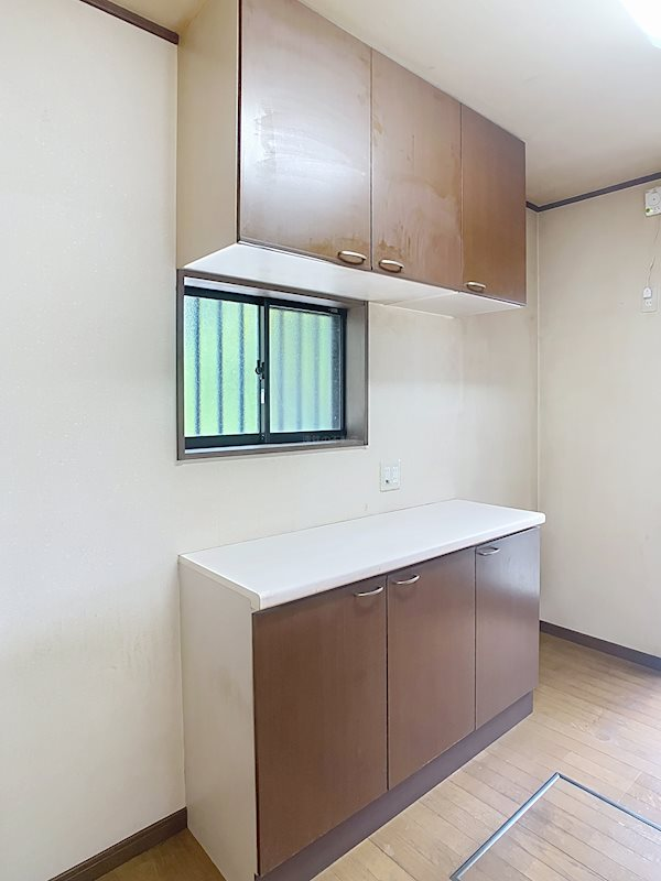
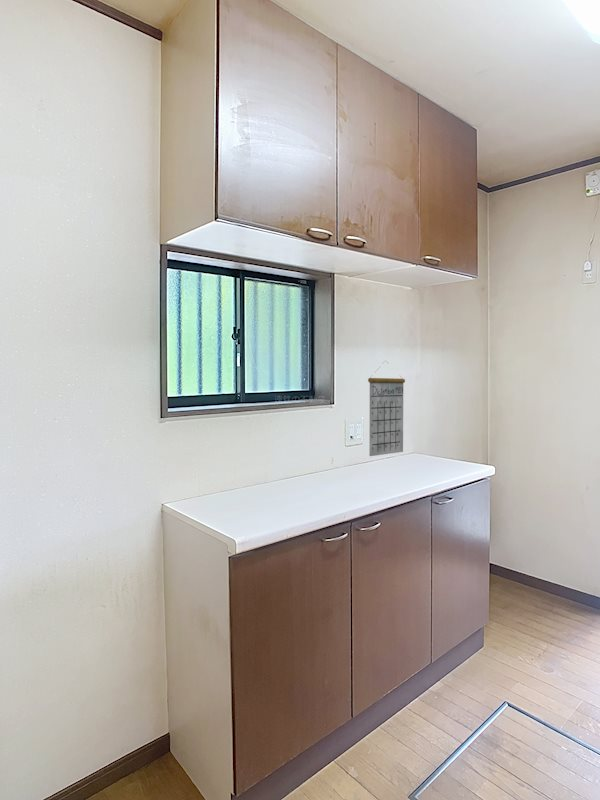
+ calendar (386, 407)
